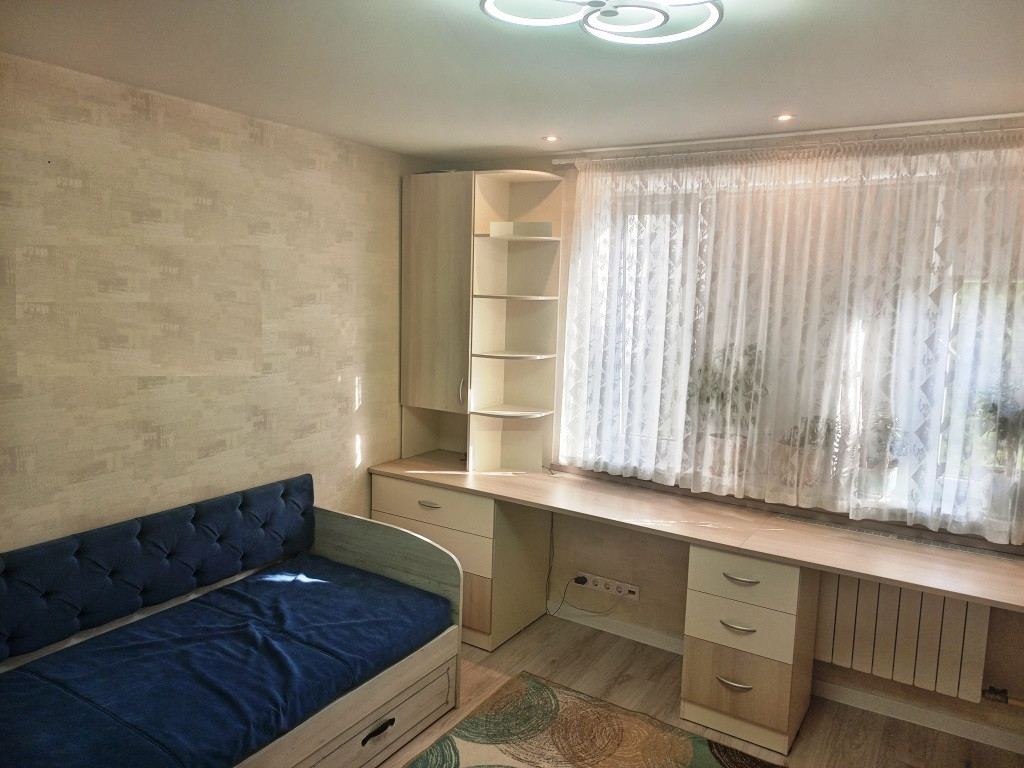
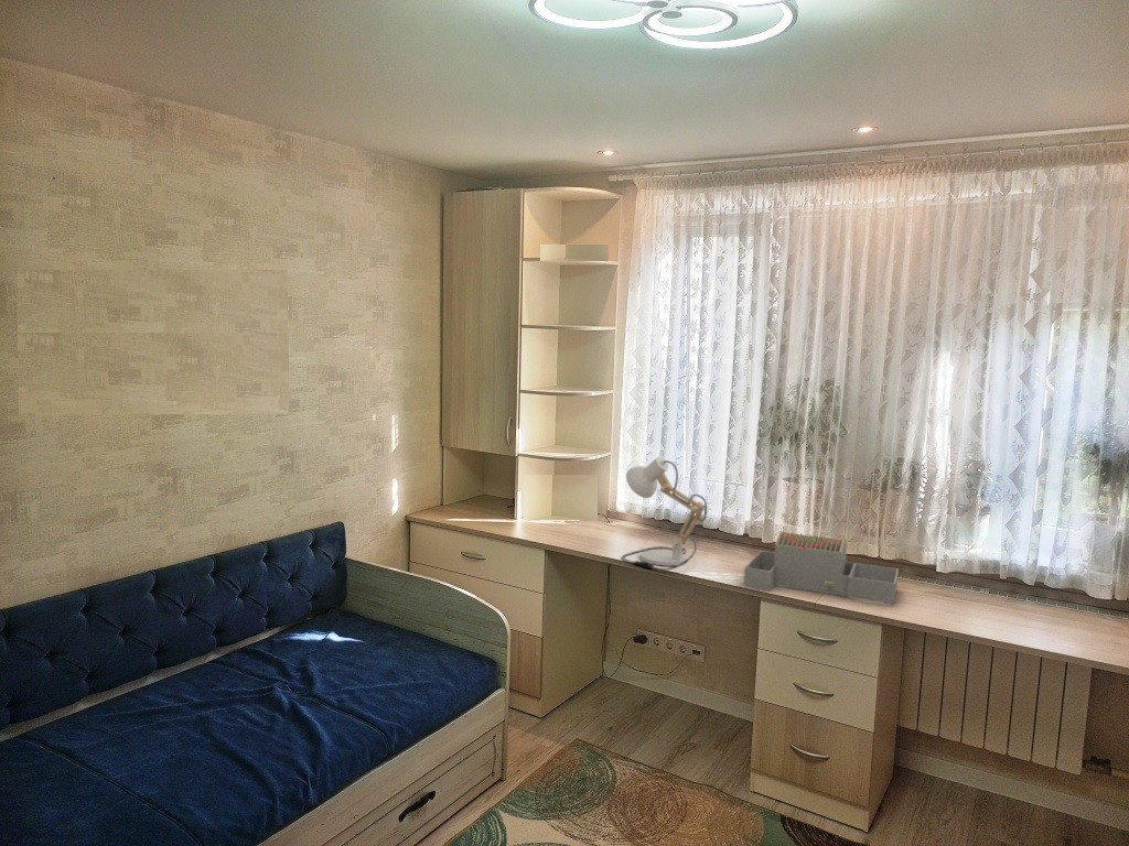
+ desk lamp (670, 497)
+ architectural model (821, 563)
